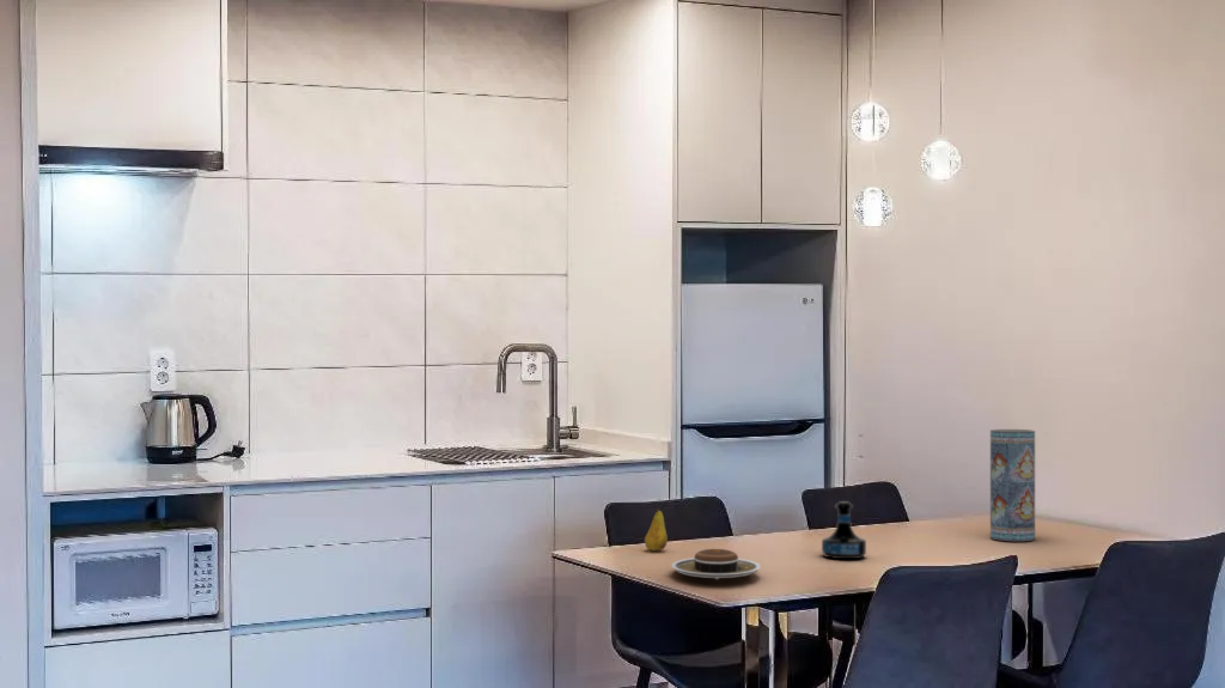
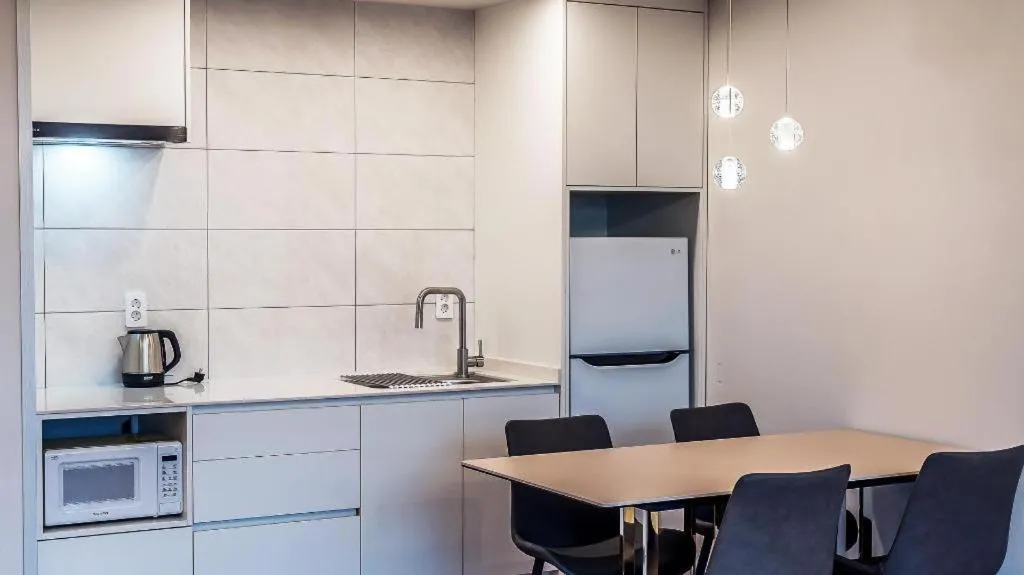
- tequila bottle (843, 529)
- fruit (656, 526)
- vase (1012, 483)
- plate (715, 562)
